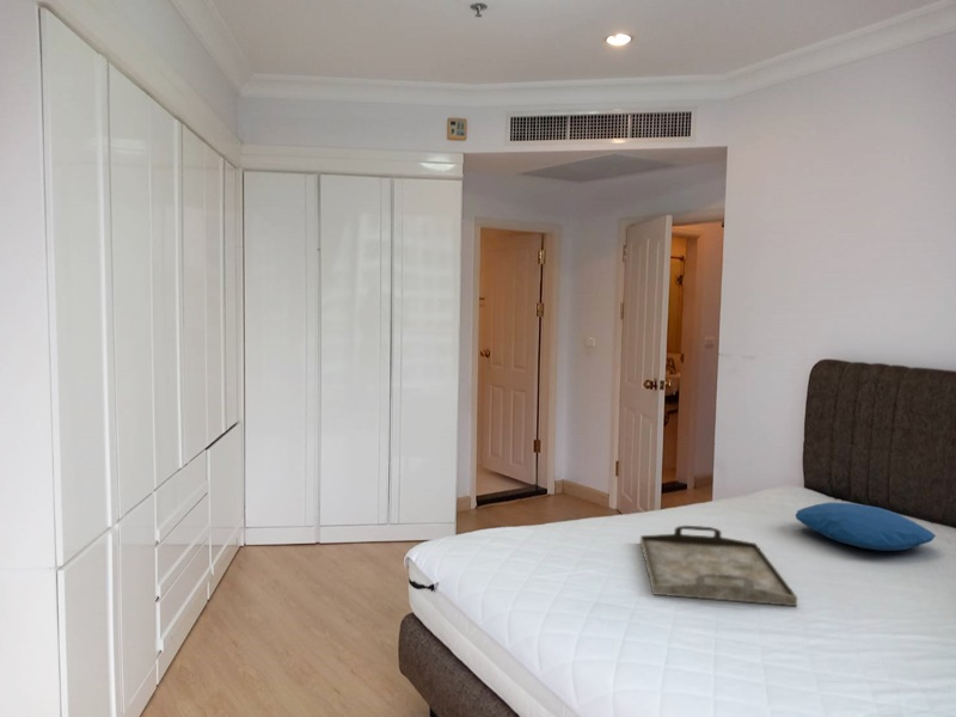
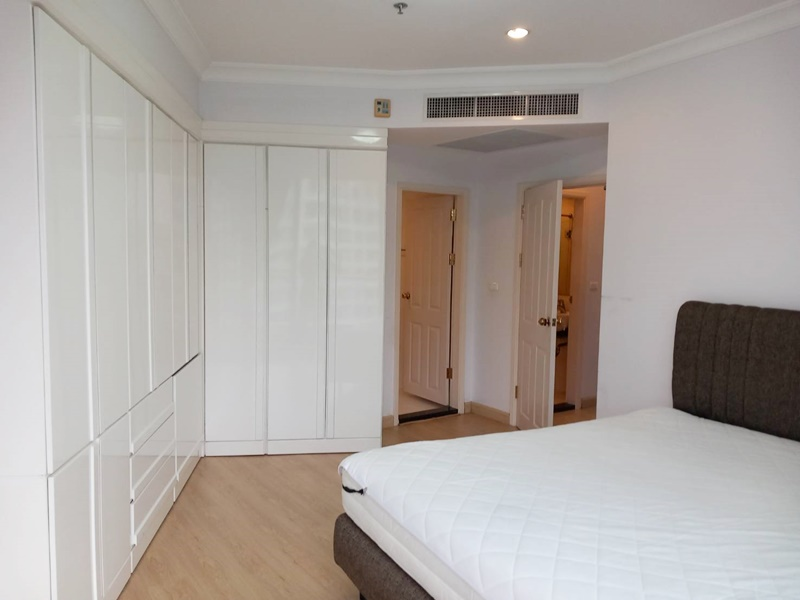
- serving tray (709, 559)
- pillow (862, 523)
